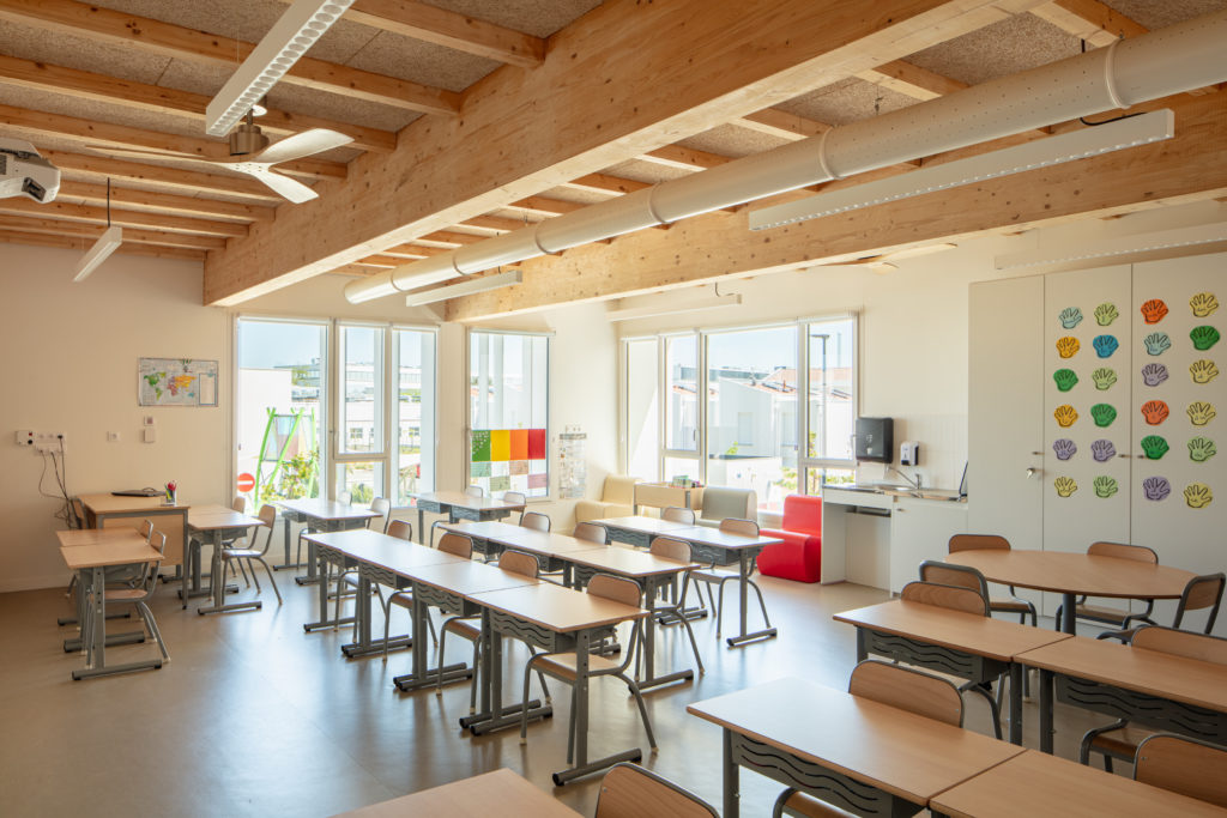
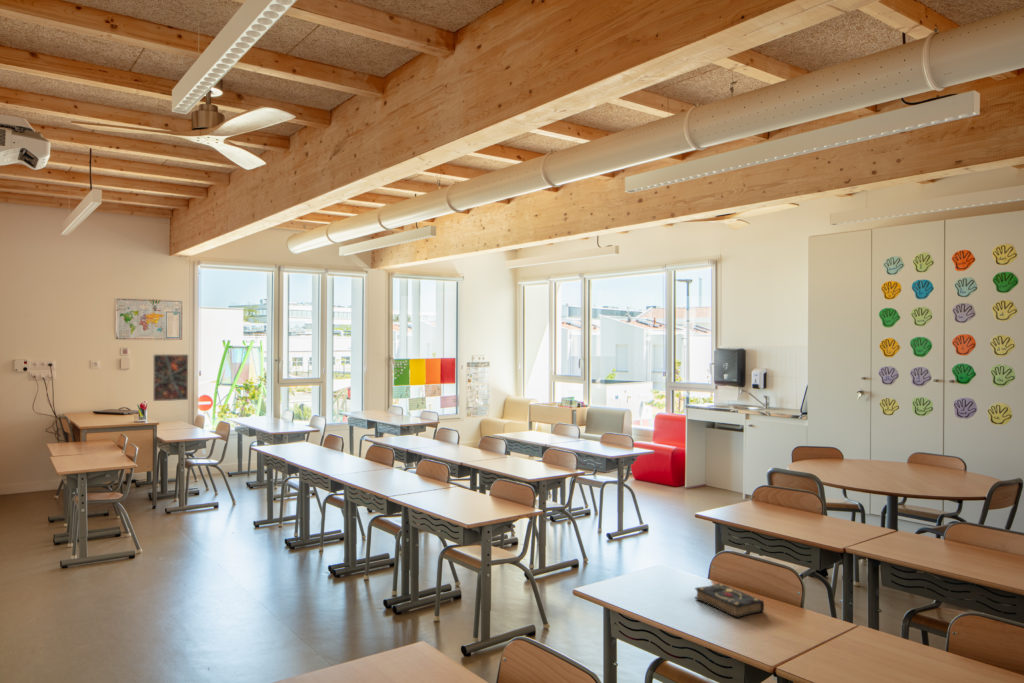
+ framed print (170, 377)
+ book (726, 598)
